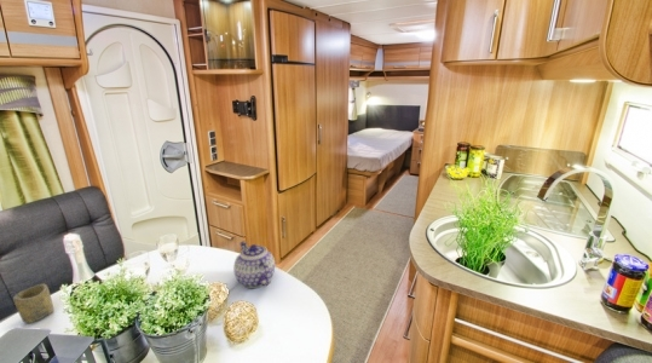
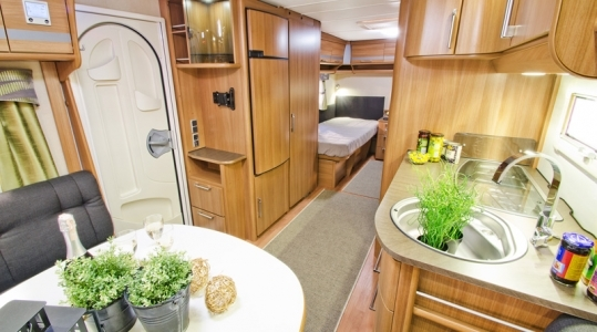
- cup (34, 302)
- teapot (254, 263)
